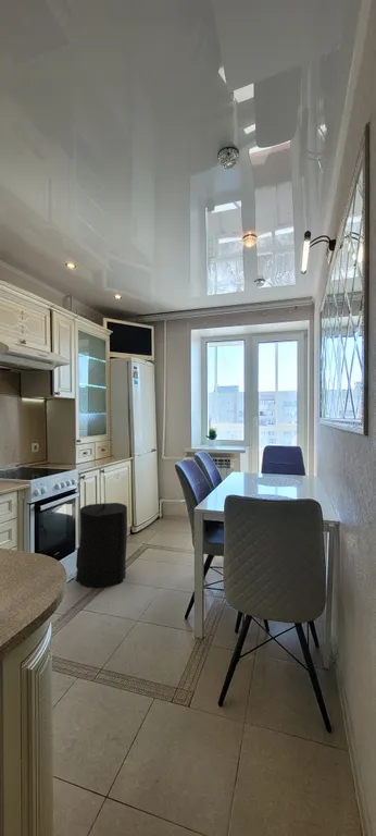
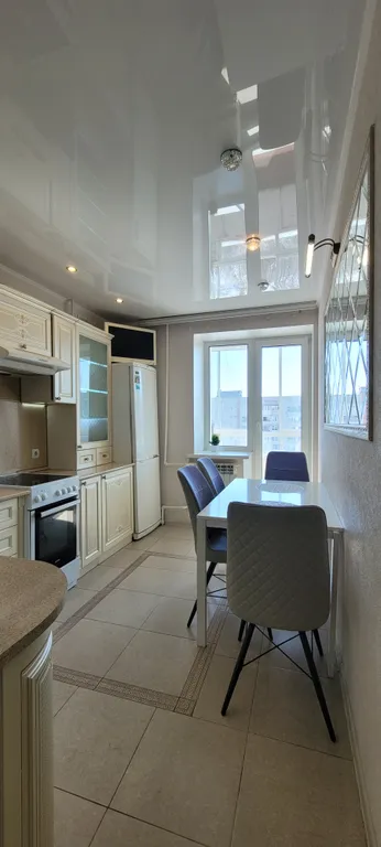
- trash can (103, 539)
